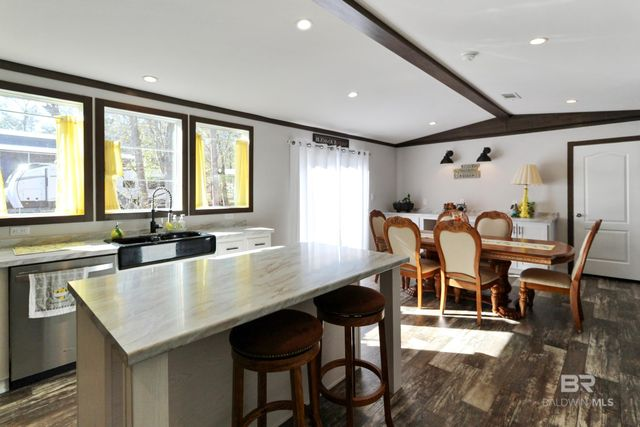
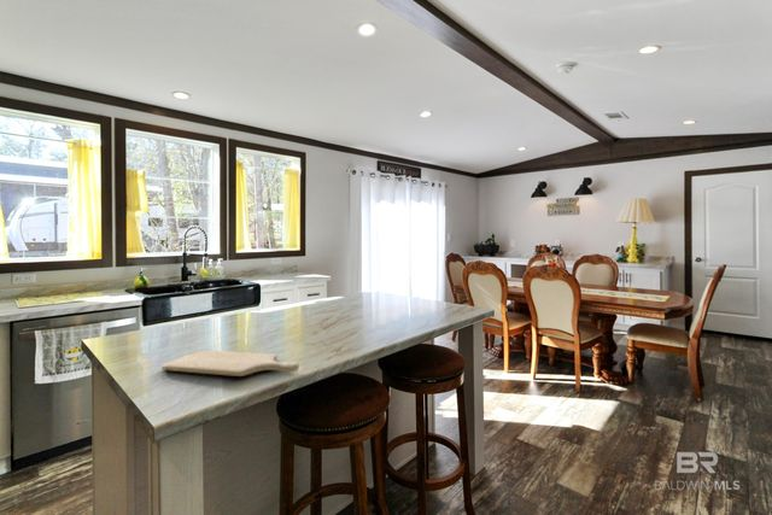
+ chopping board (238, 362)
